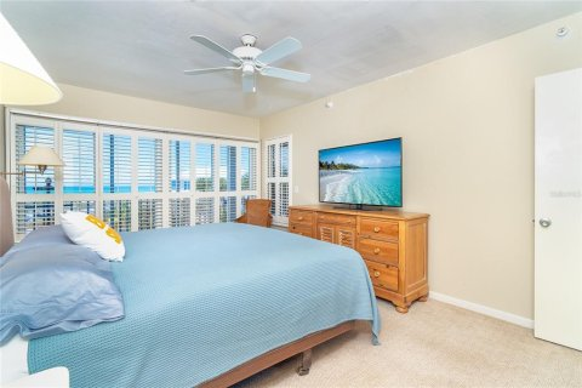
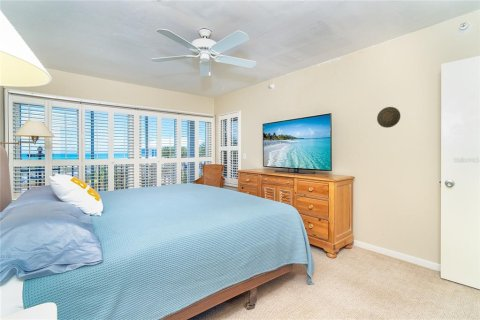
+ decorative plate (388, 117)
